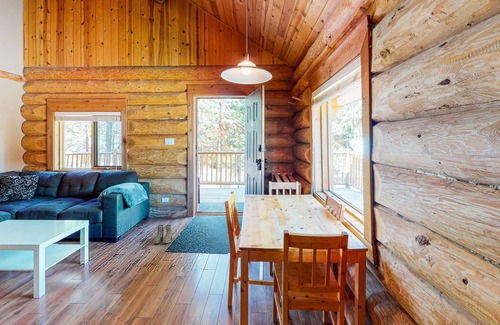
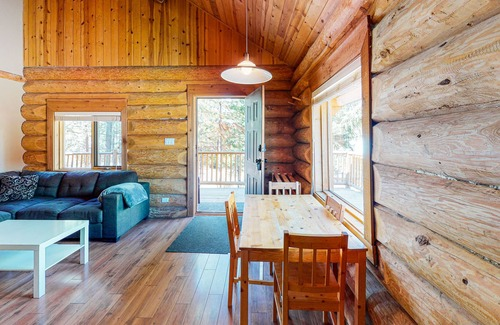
- boots (163, 233)
